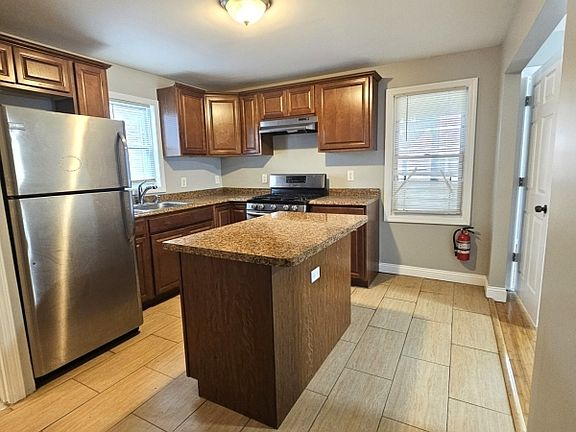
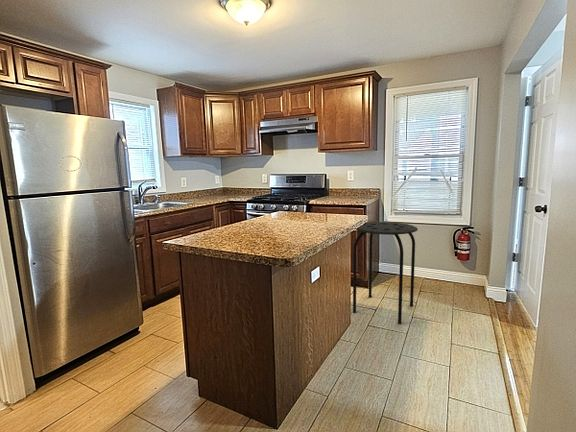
+ stool (371, 268)
